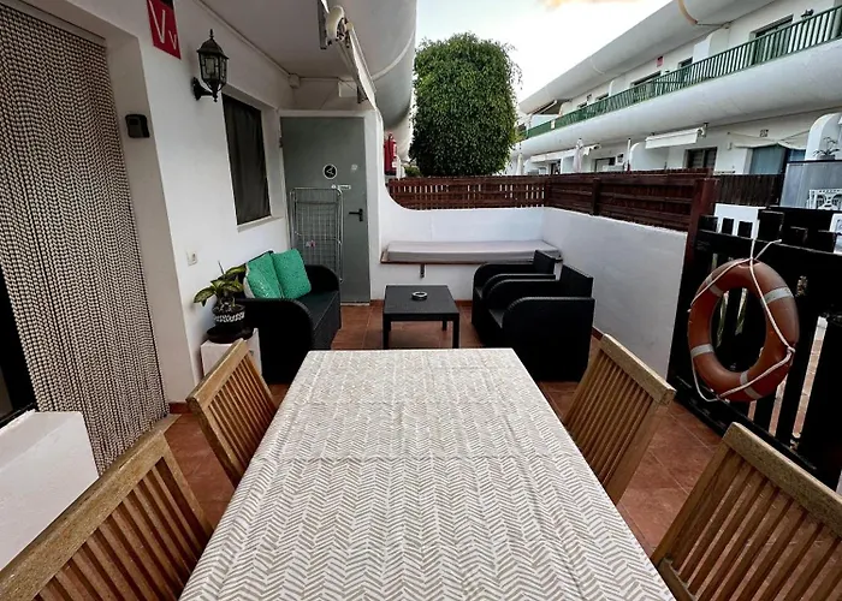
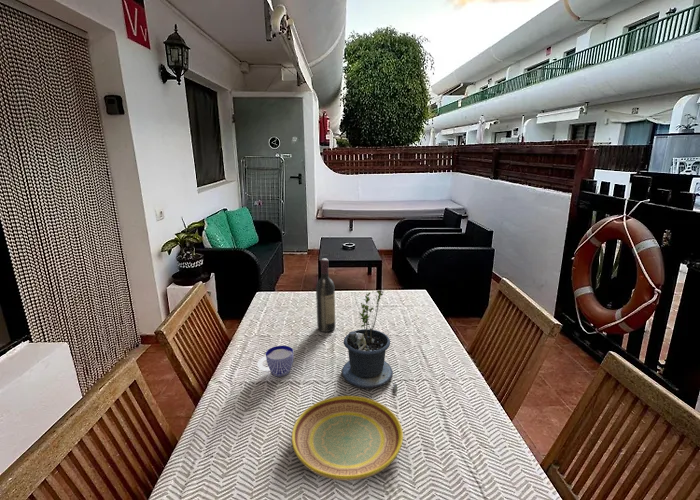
+ cup (275, 362)
+ plate (347, 436)
+ wine bottle (325, 294)
+ potted plant (368, 334)
